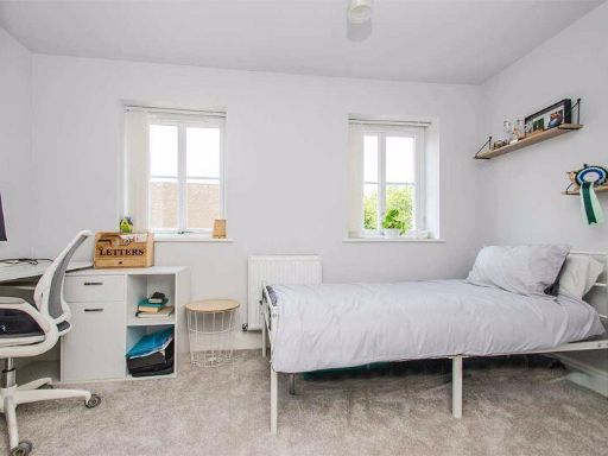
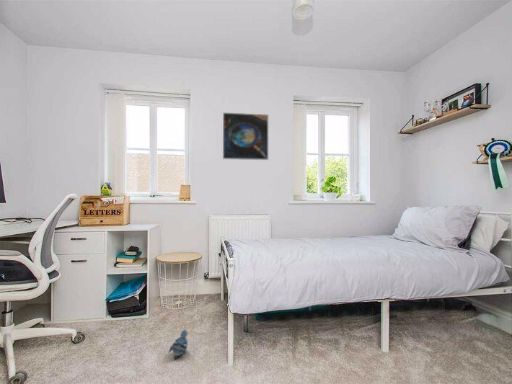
+ plush toy (179, 343)
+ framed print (245, 136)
